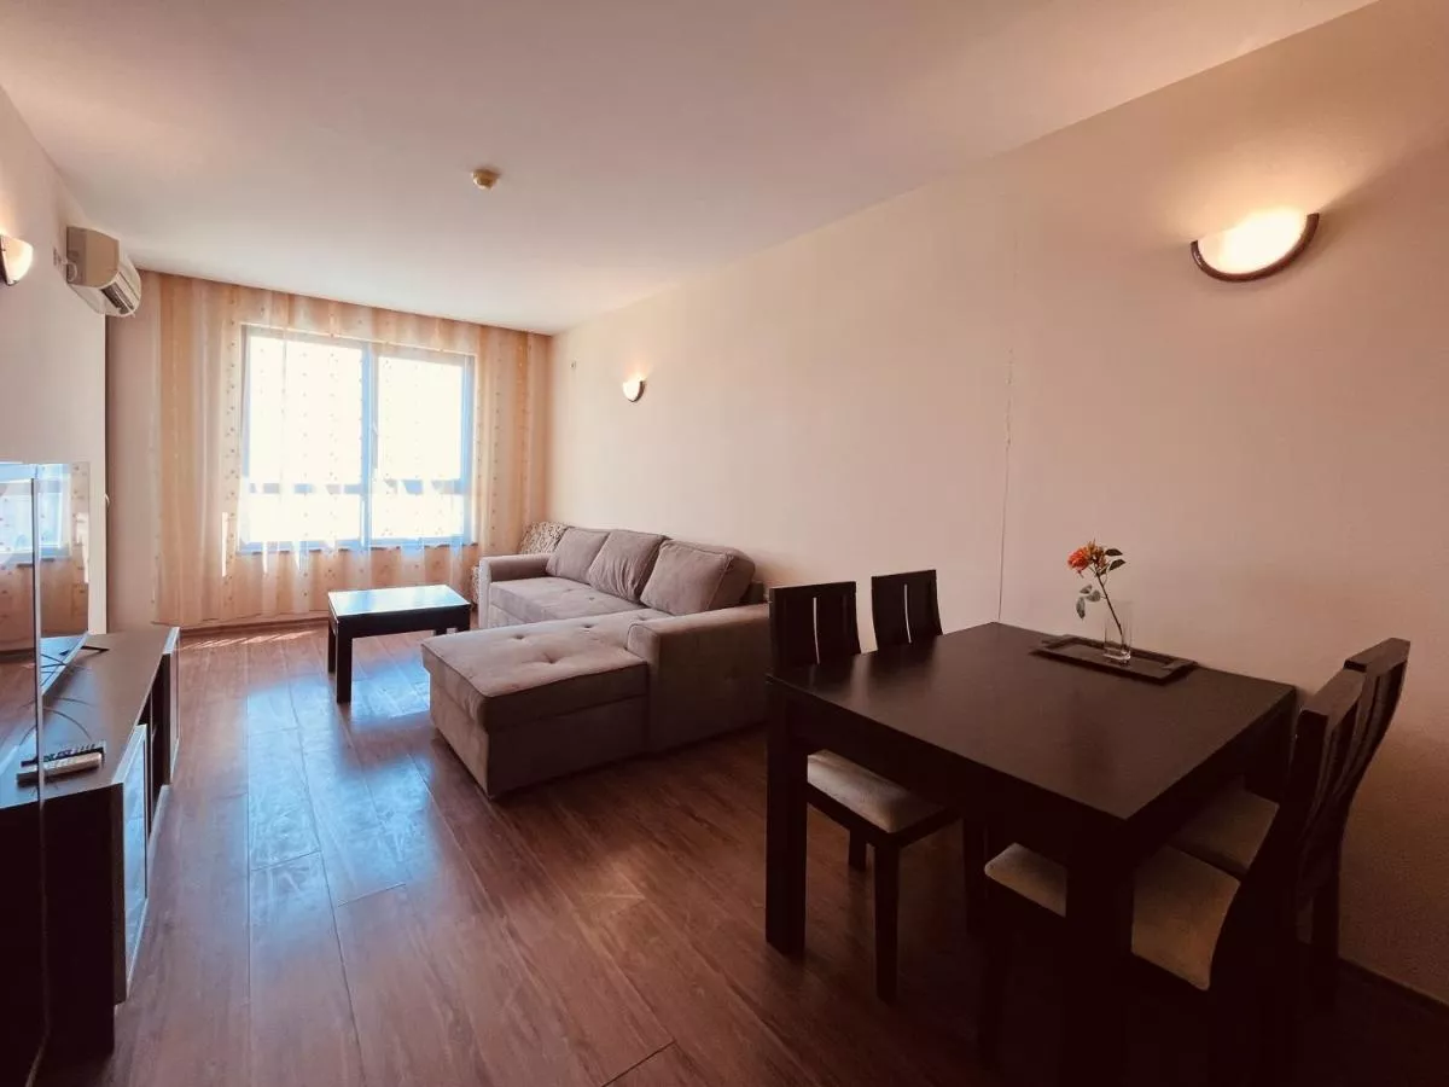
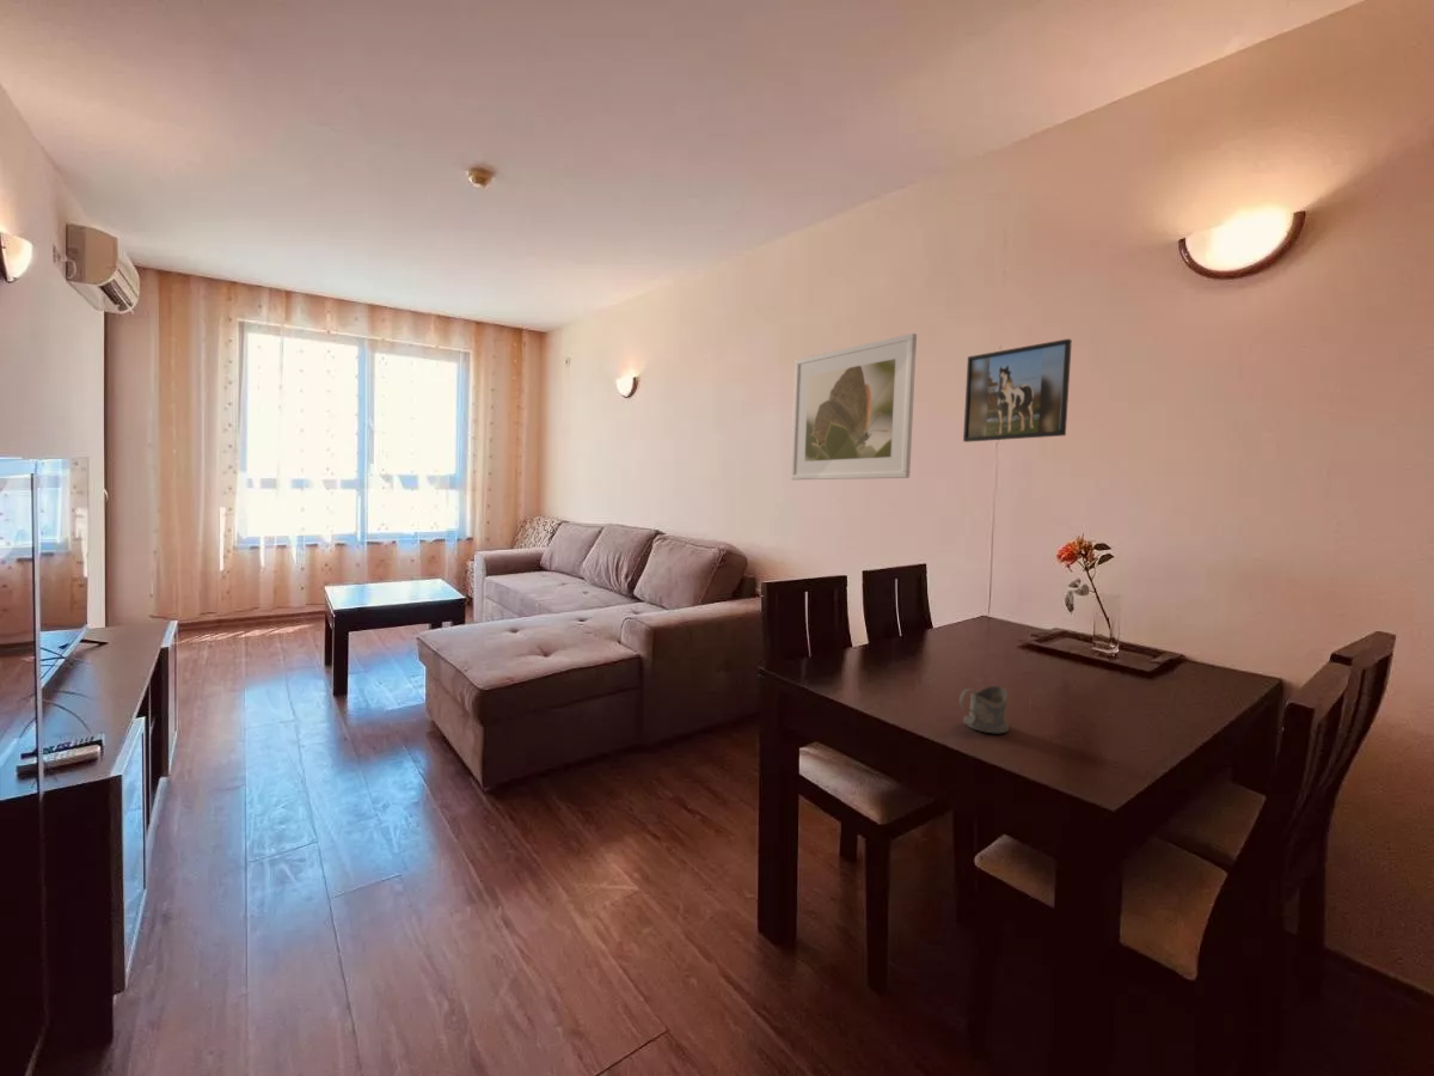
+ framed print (847, 414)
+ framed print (1013, 393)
+ tea glass holder (981, 707)
